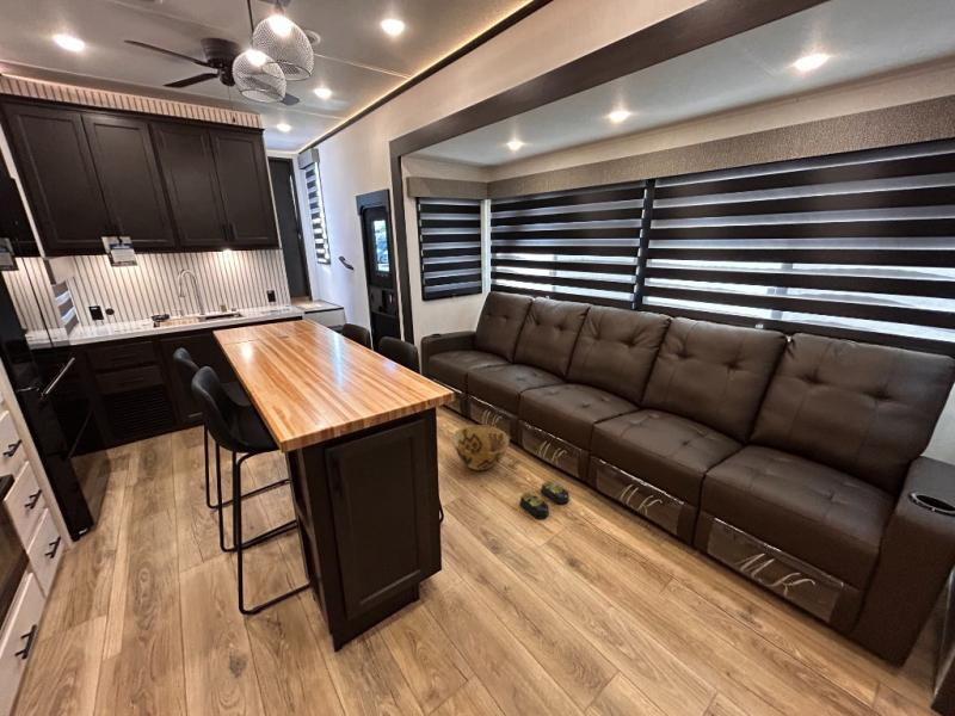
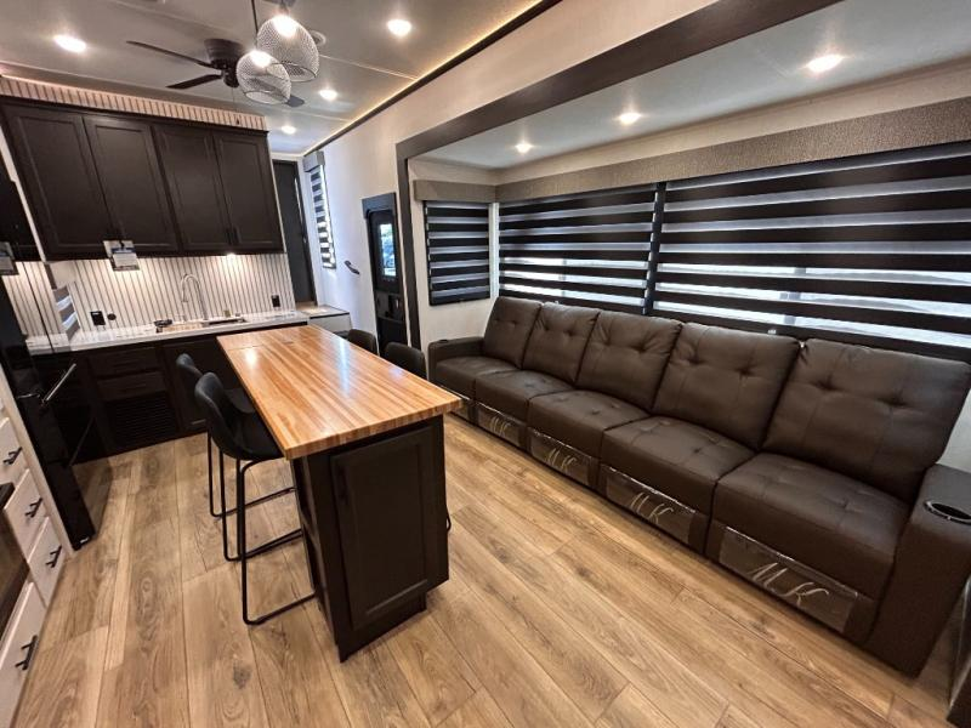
- slippers (547, 495)
- woven basket (480, 450)
